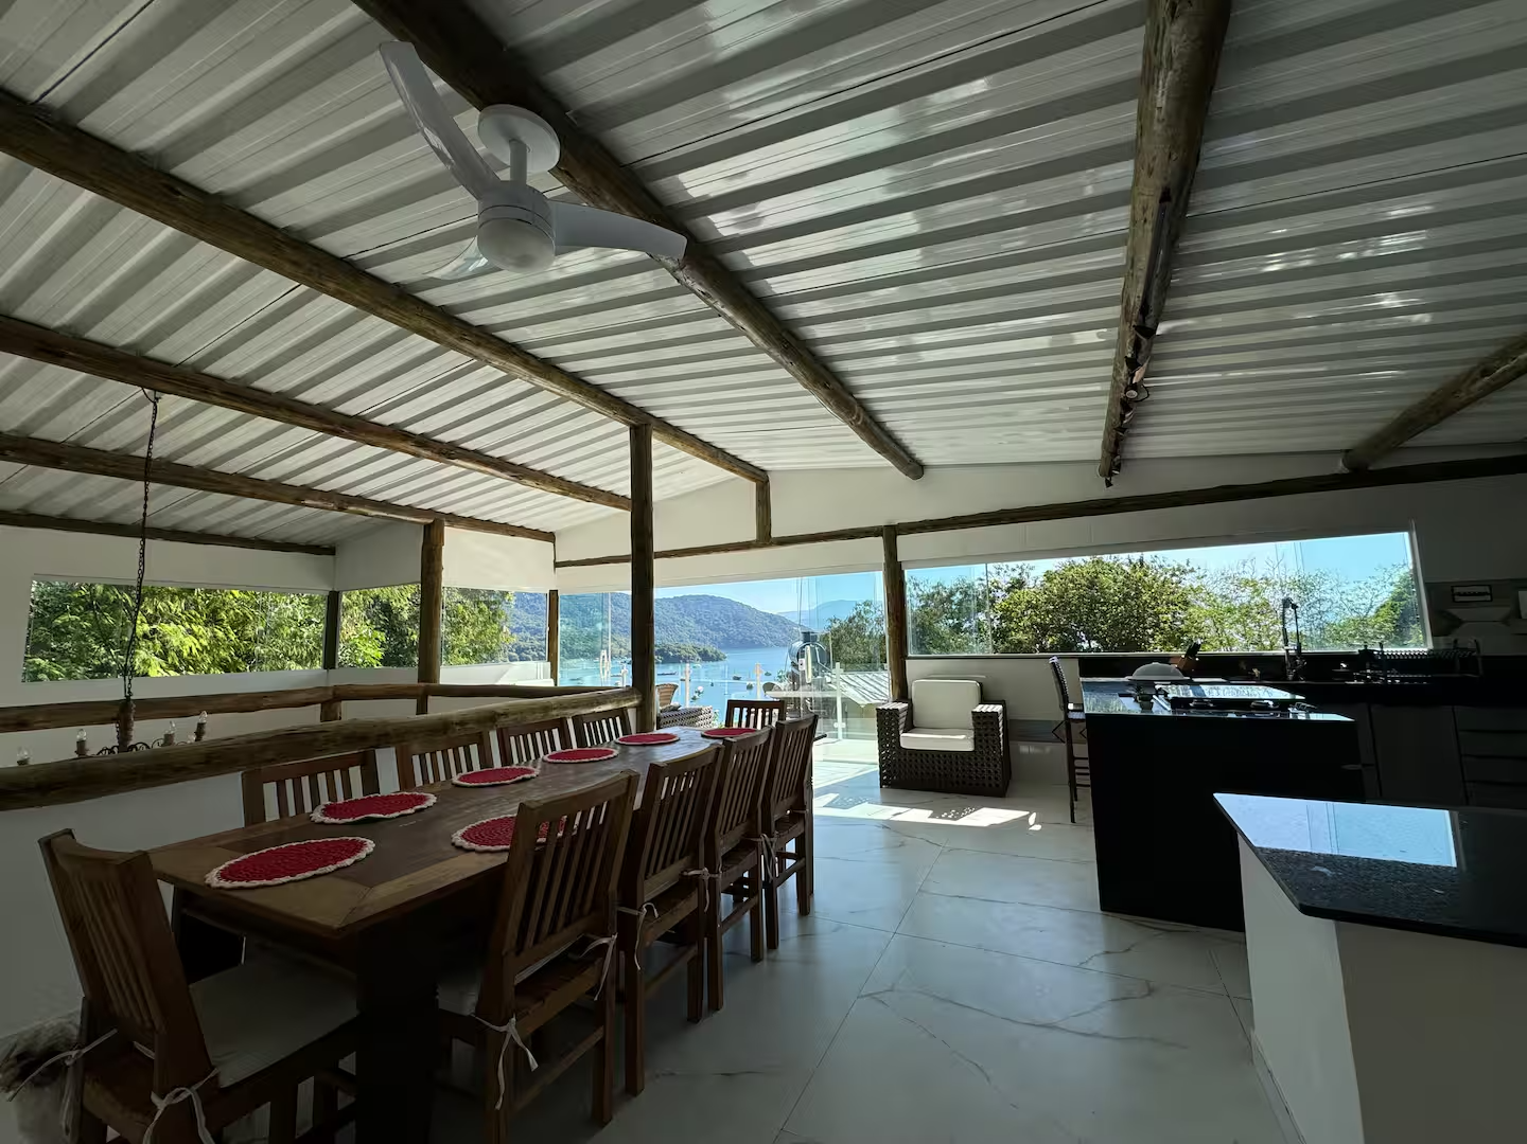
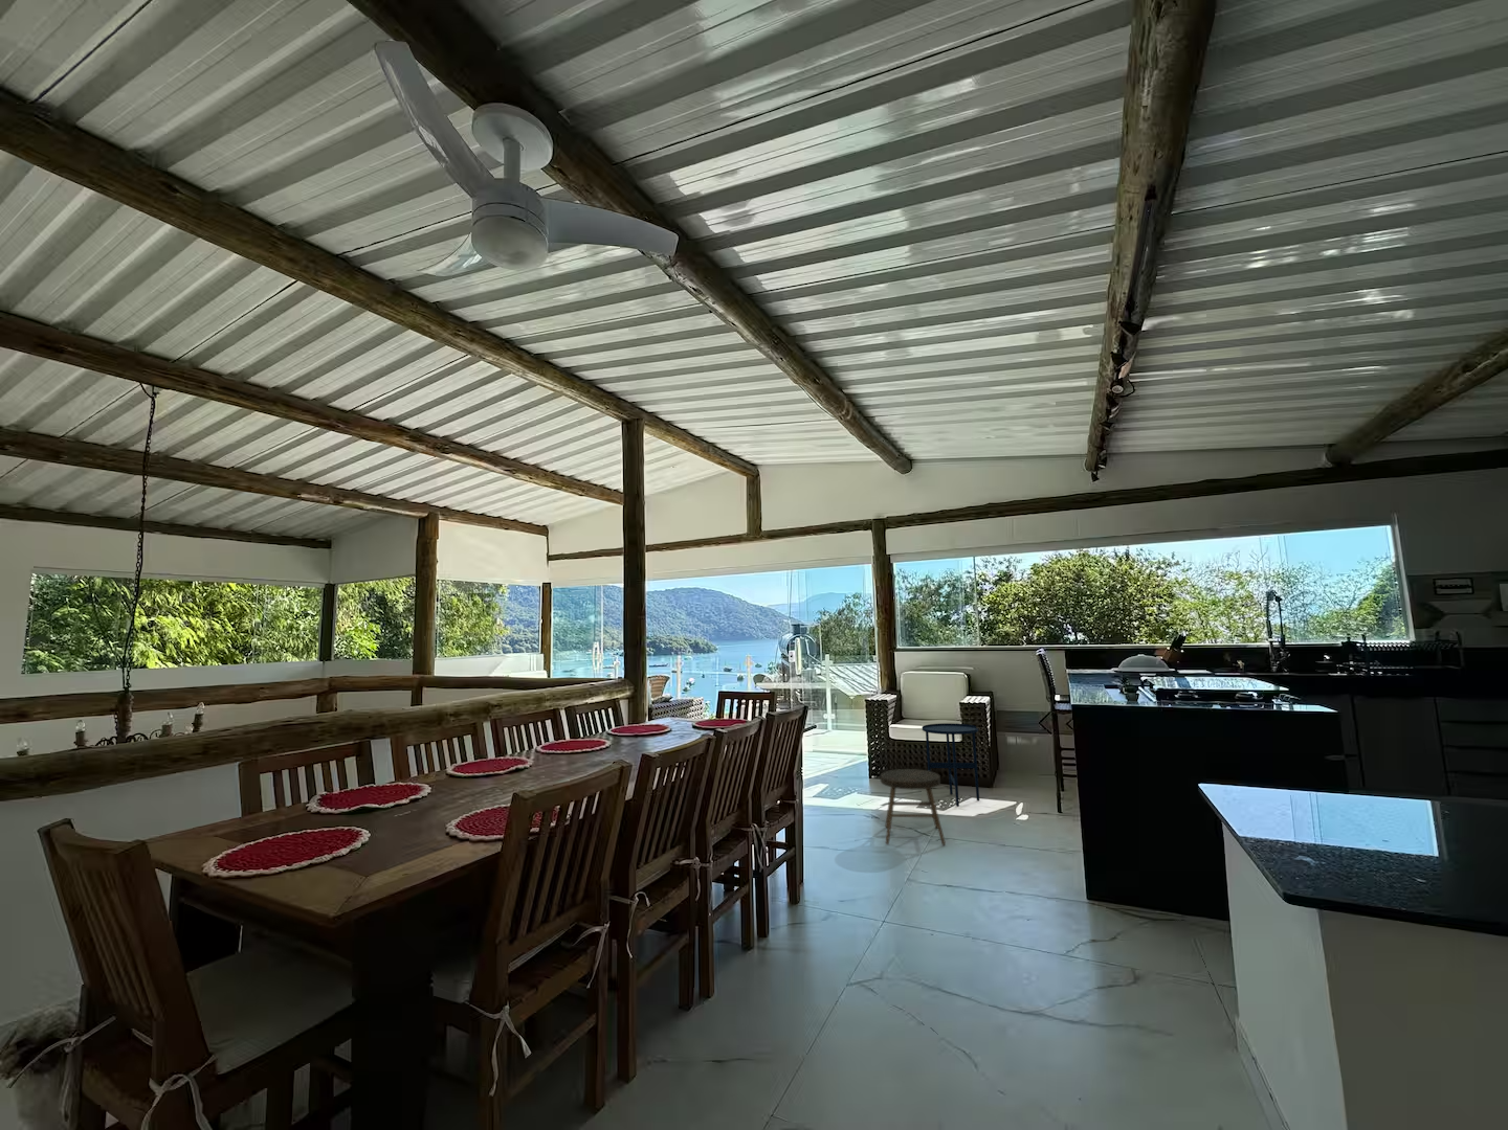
+ side table (952, 763)
+ stool (911, 805)
